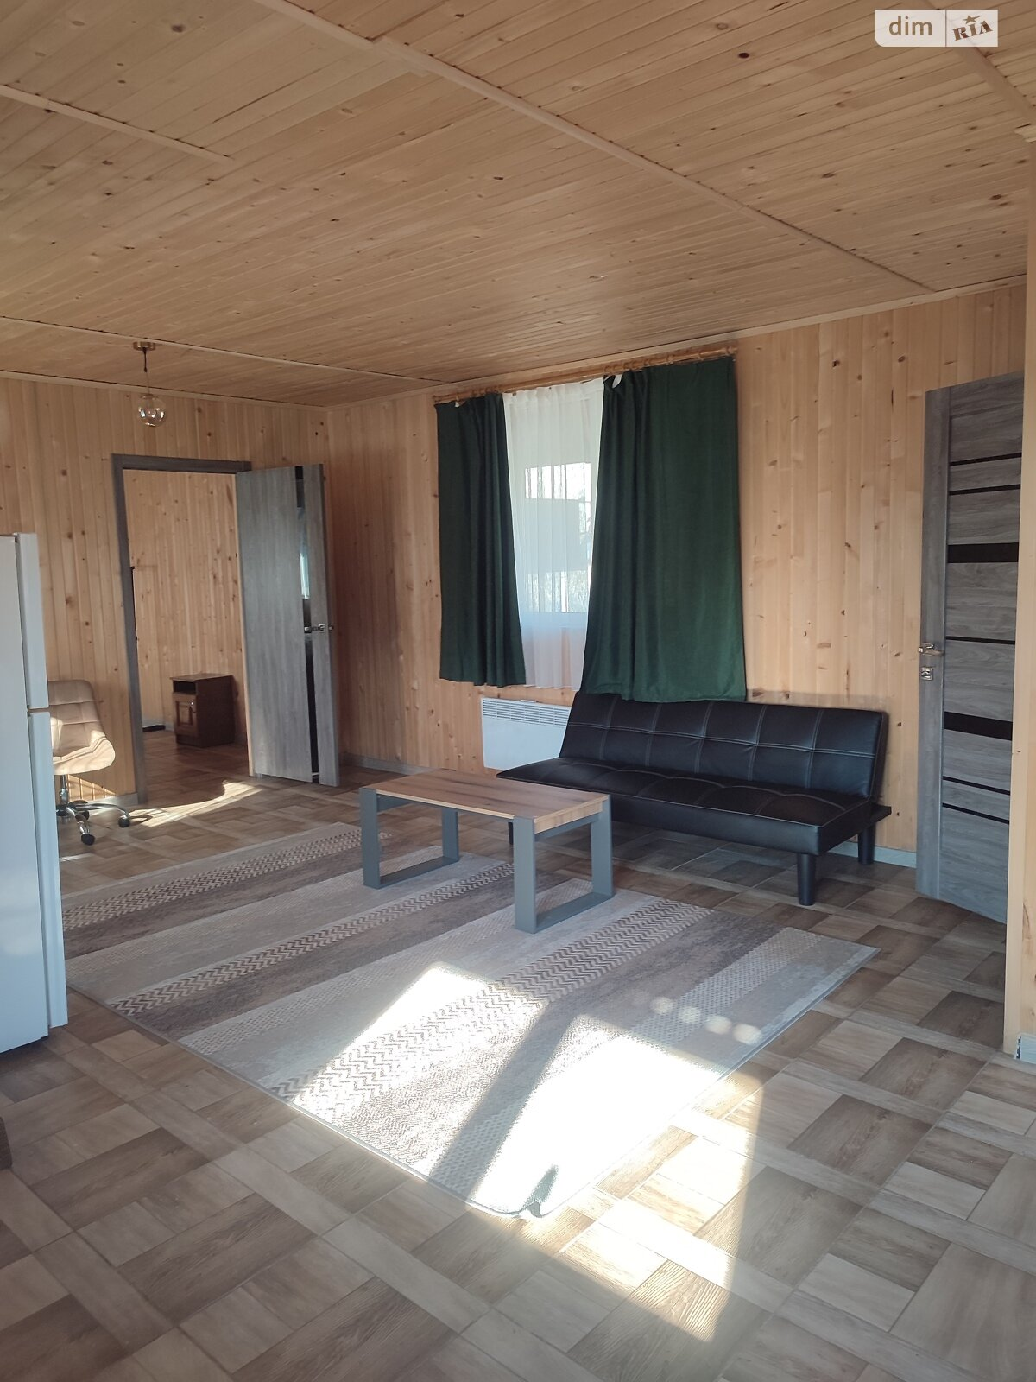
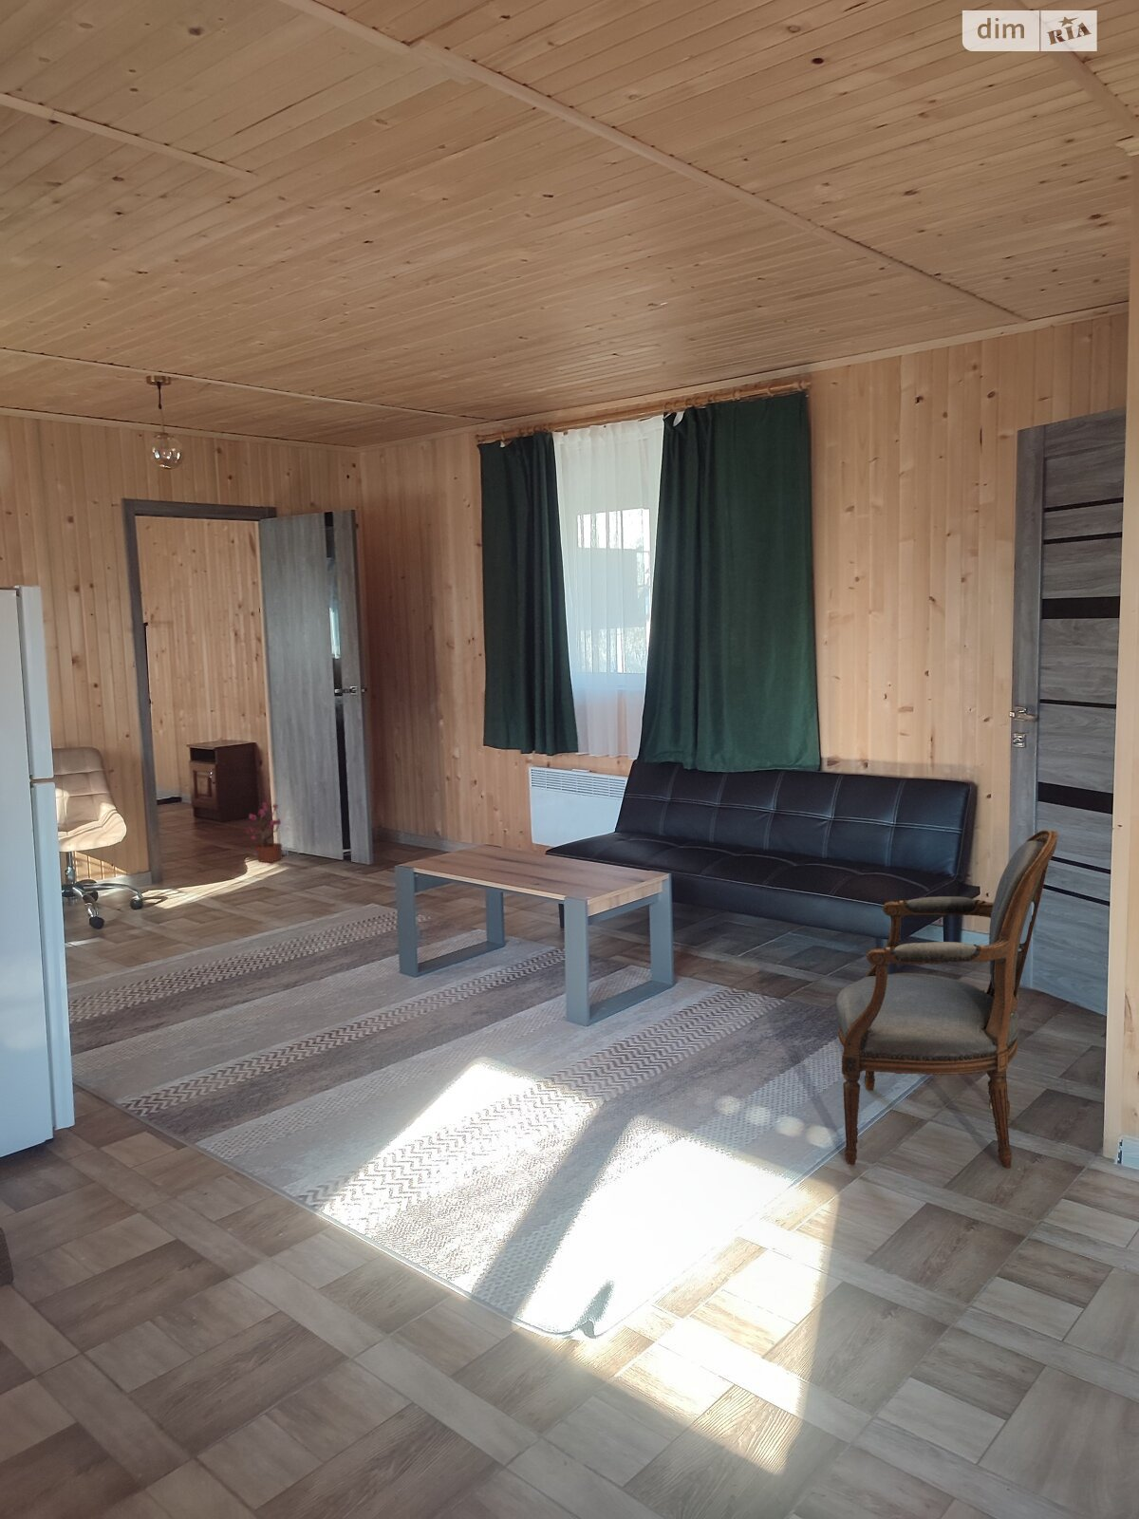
+ potted plant (270, 831)
+ armchair (942, 983)
